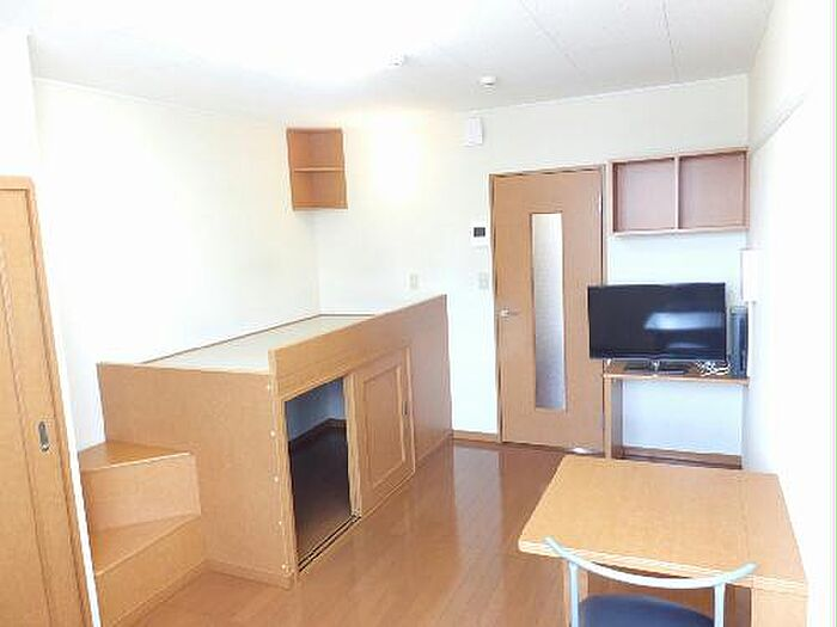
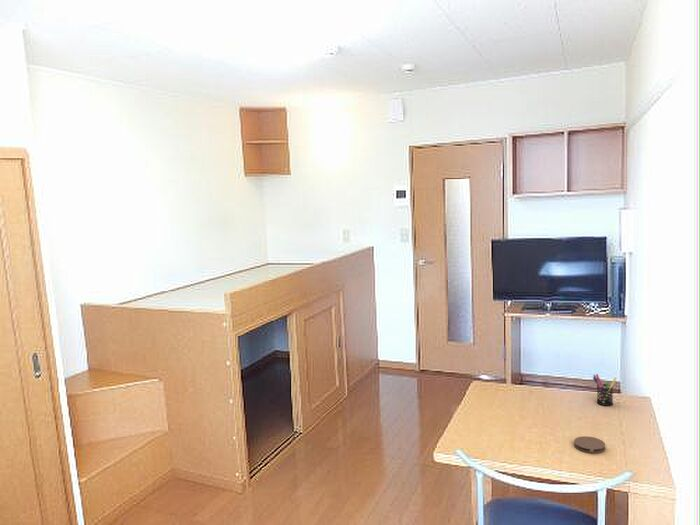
+ coaster (589, 444)
+ pen holder (604, 389)
